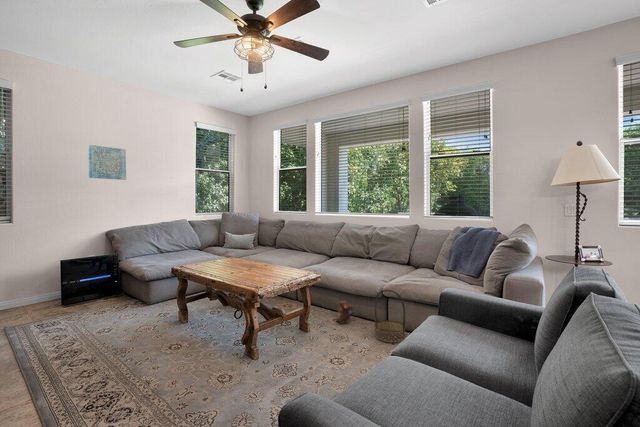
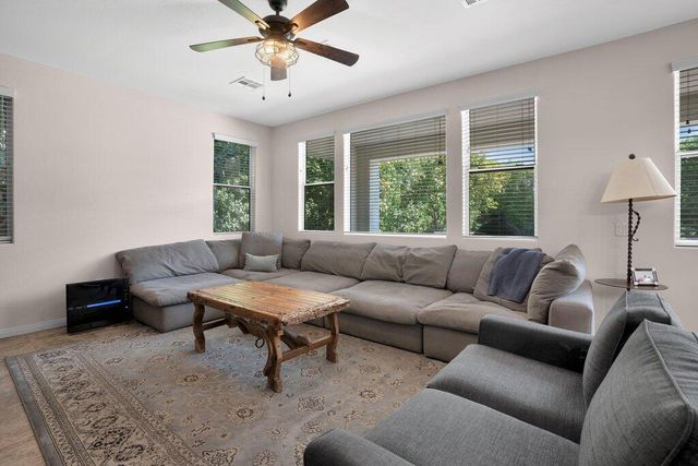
- wall art (107, 163)
- basket (389, 321)
- plush toy (342, 311)
